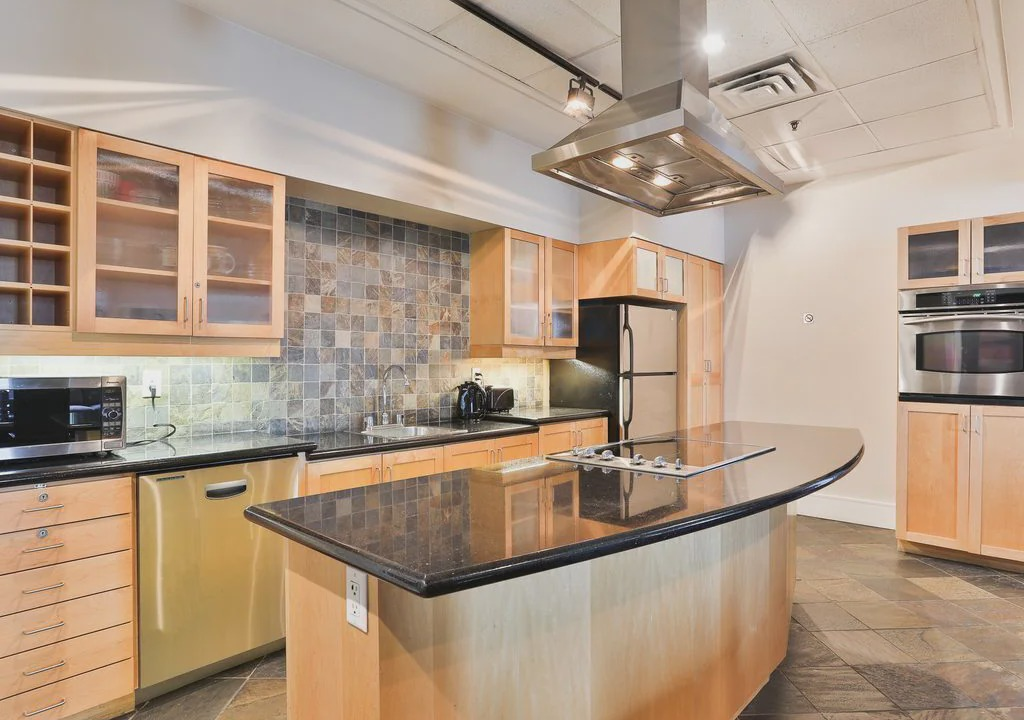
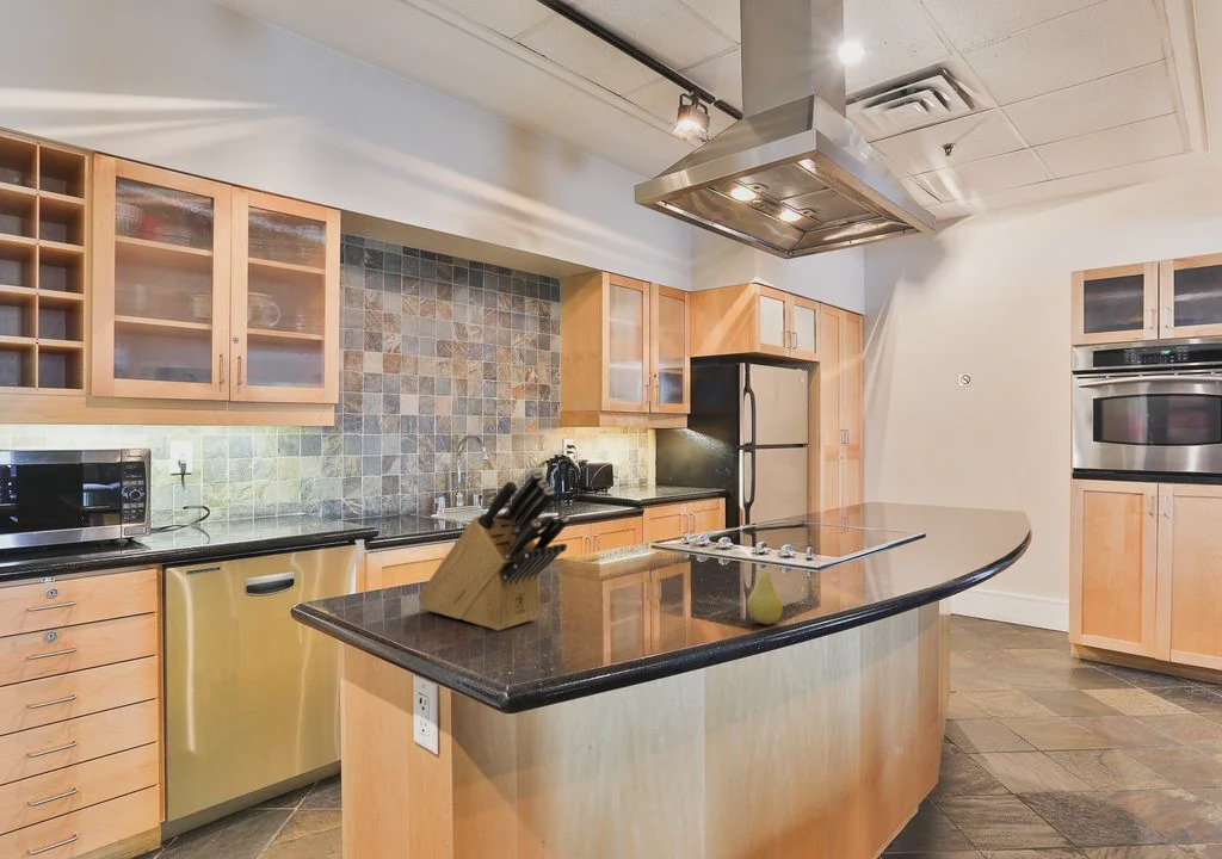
+ knife block (490, 544)
+ fruit (765, 592)
